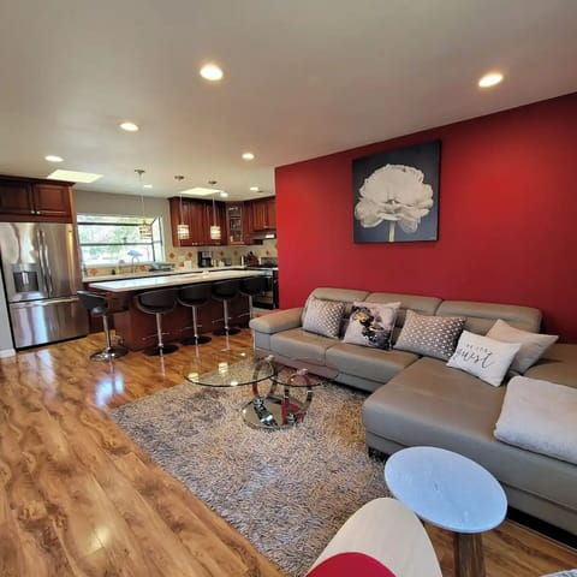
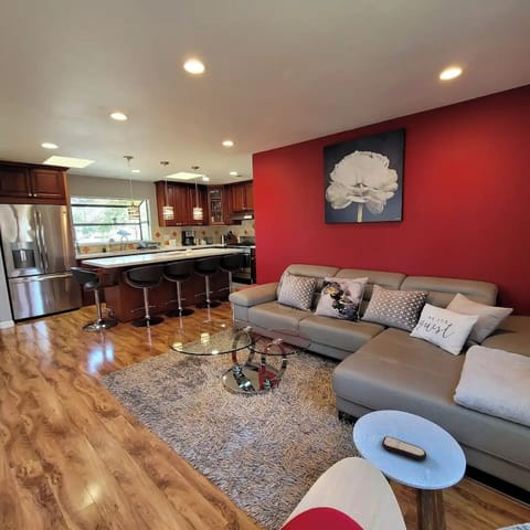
+ remote control (403, 447)
